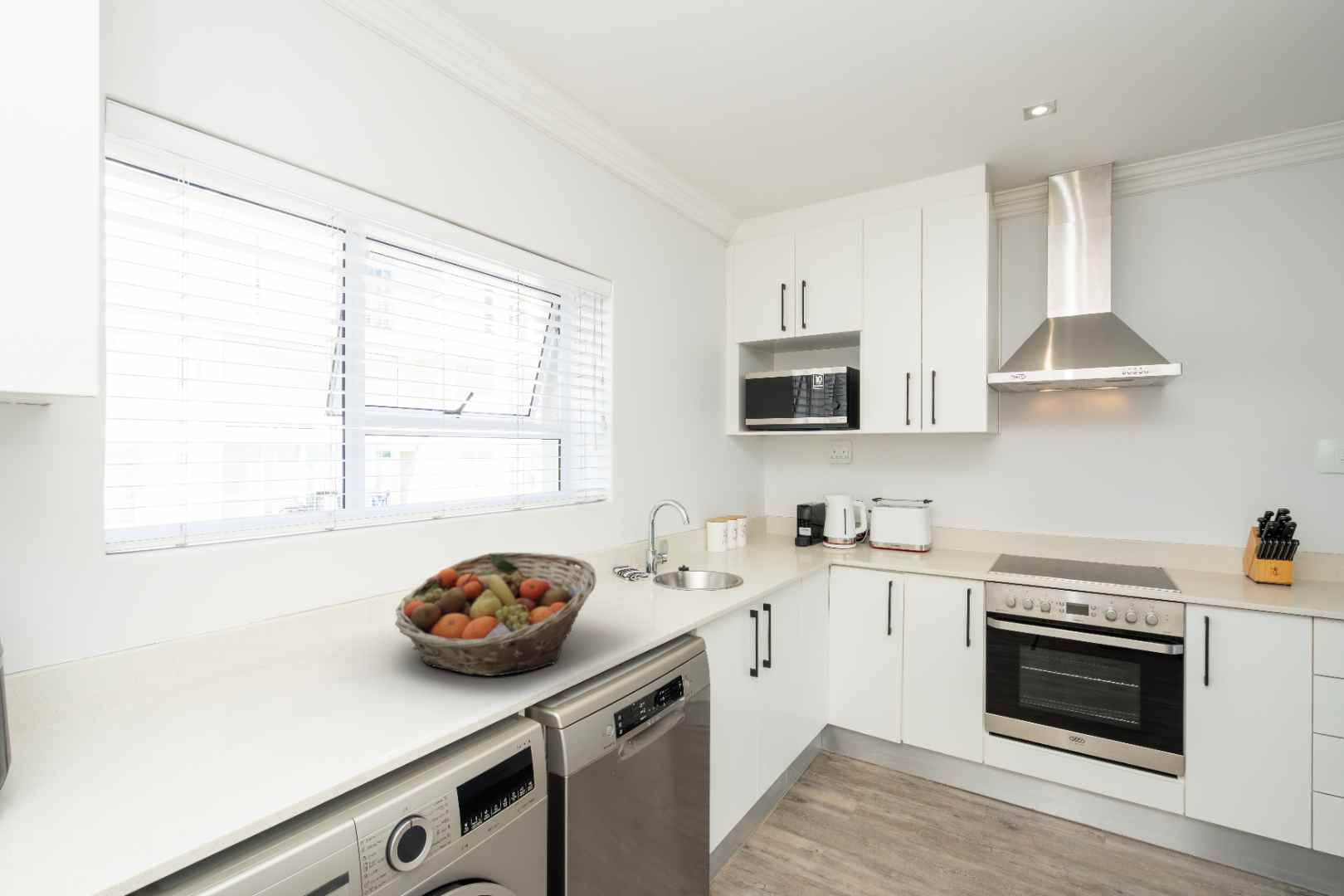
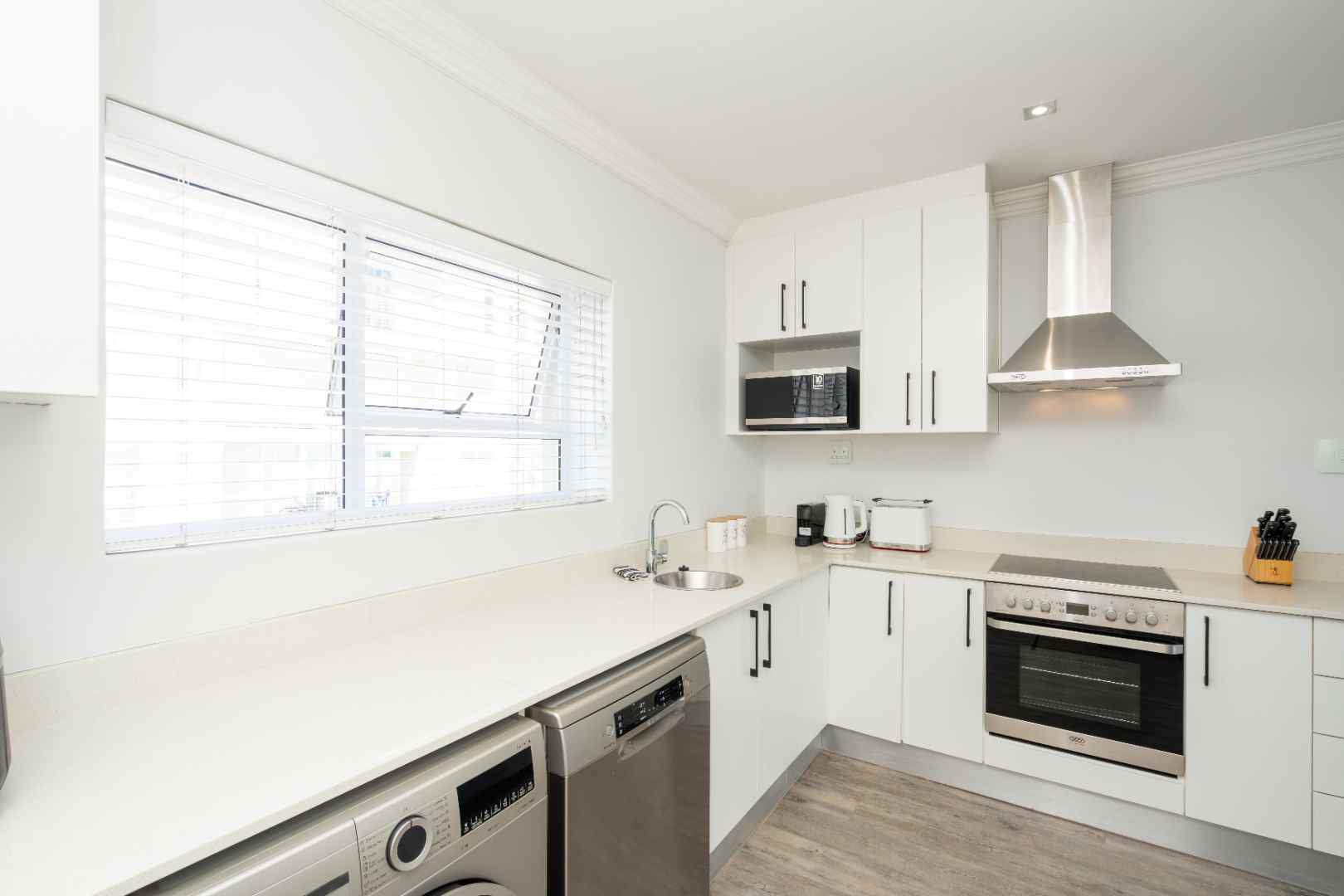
- fruit basket (497, 607)
